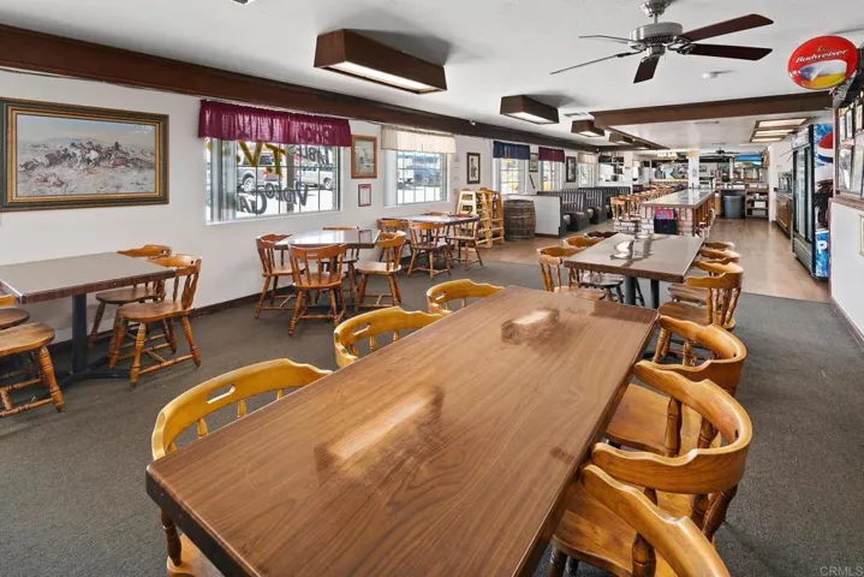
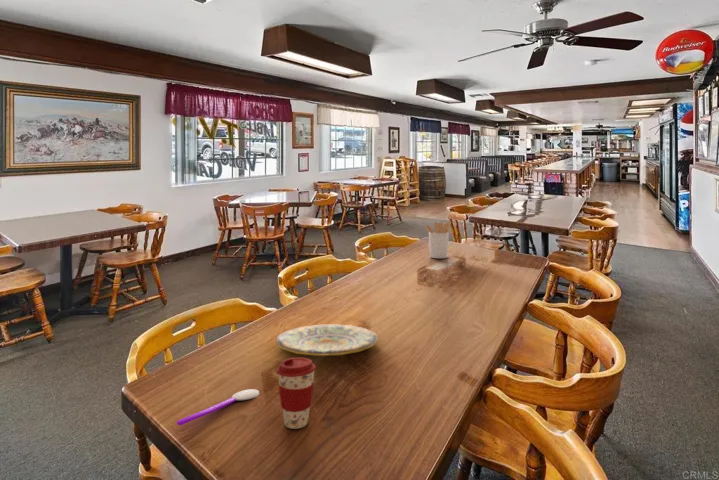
+ plate (327, 342)
+ coffee cup (296, 392)
+ spoon (224, 403)
+ utensil holder (439, 239)
